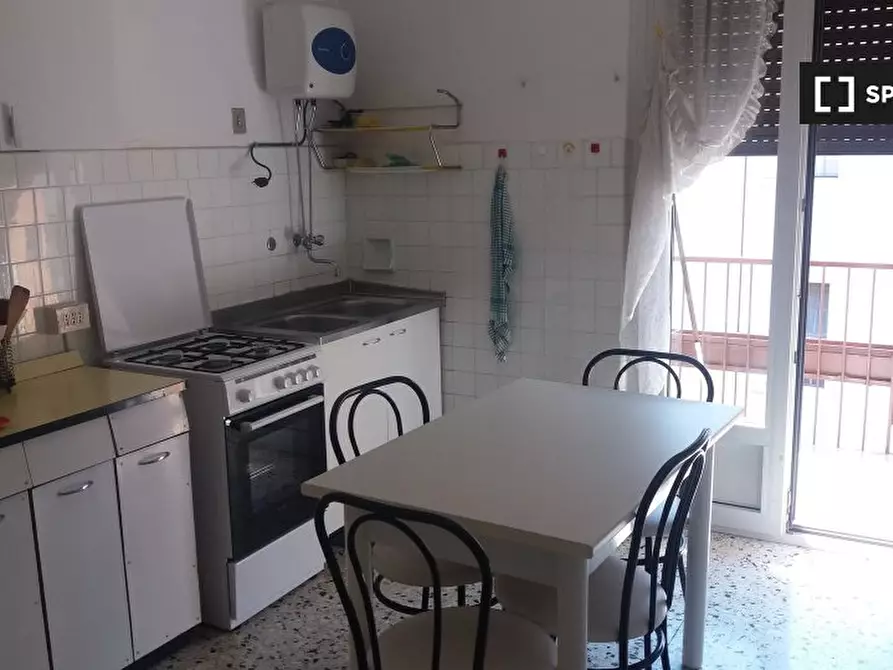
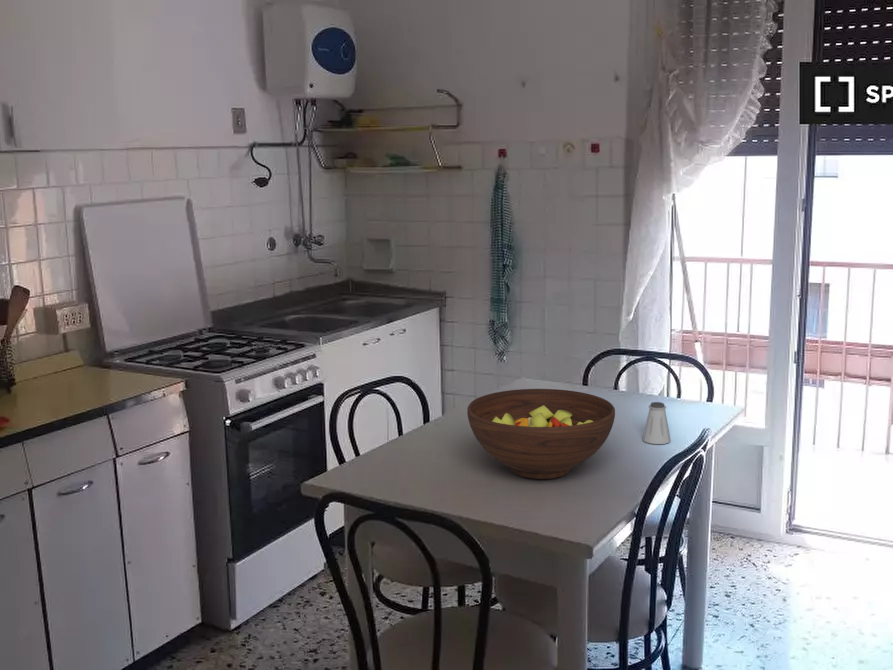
+ fruit bowl (540, 439)
+ saltshaker (656, 421)
